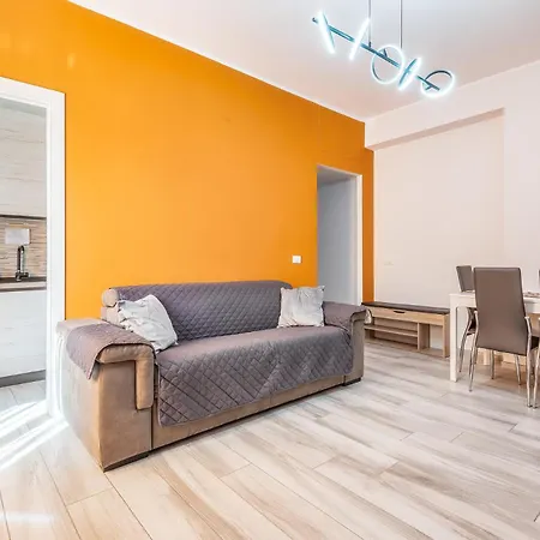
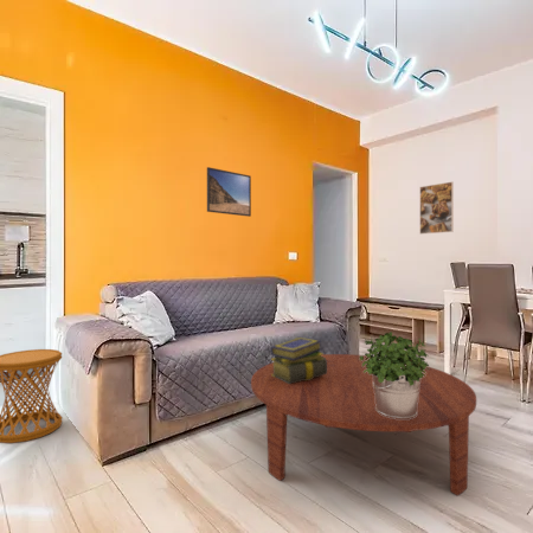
+ coffee table (355, 410)
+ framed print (436, 208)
+ stack of books (297, 358)
+ side table (26, 392)
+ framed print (230, 192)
+ potted plant (392, 372)
